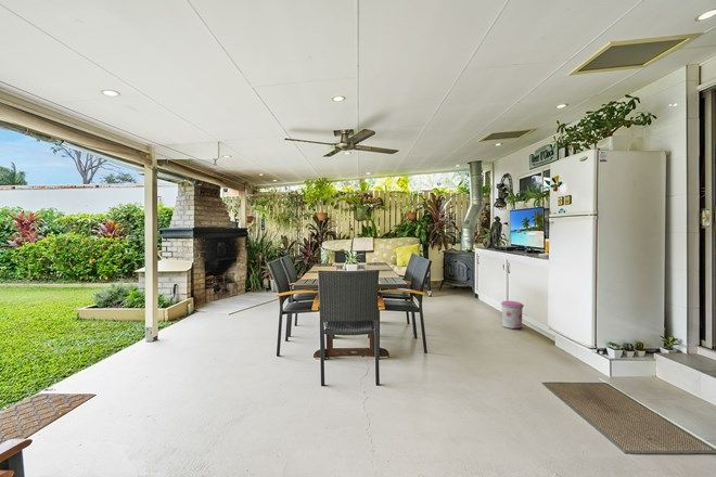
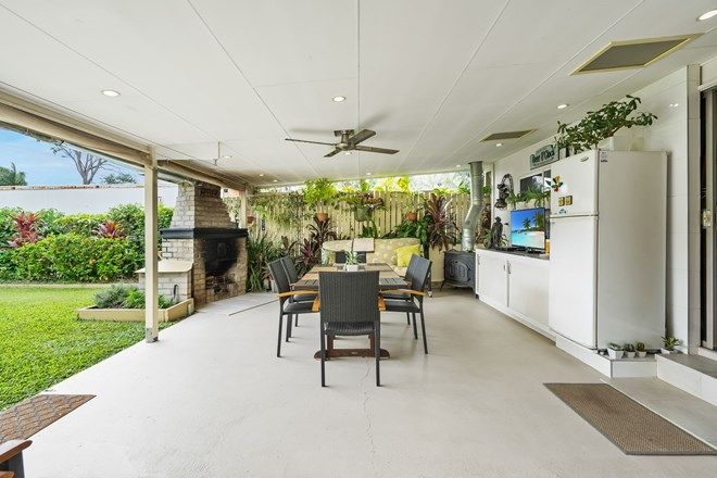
- trash can (511, 313)
